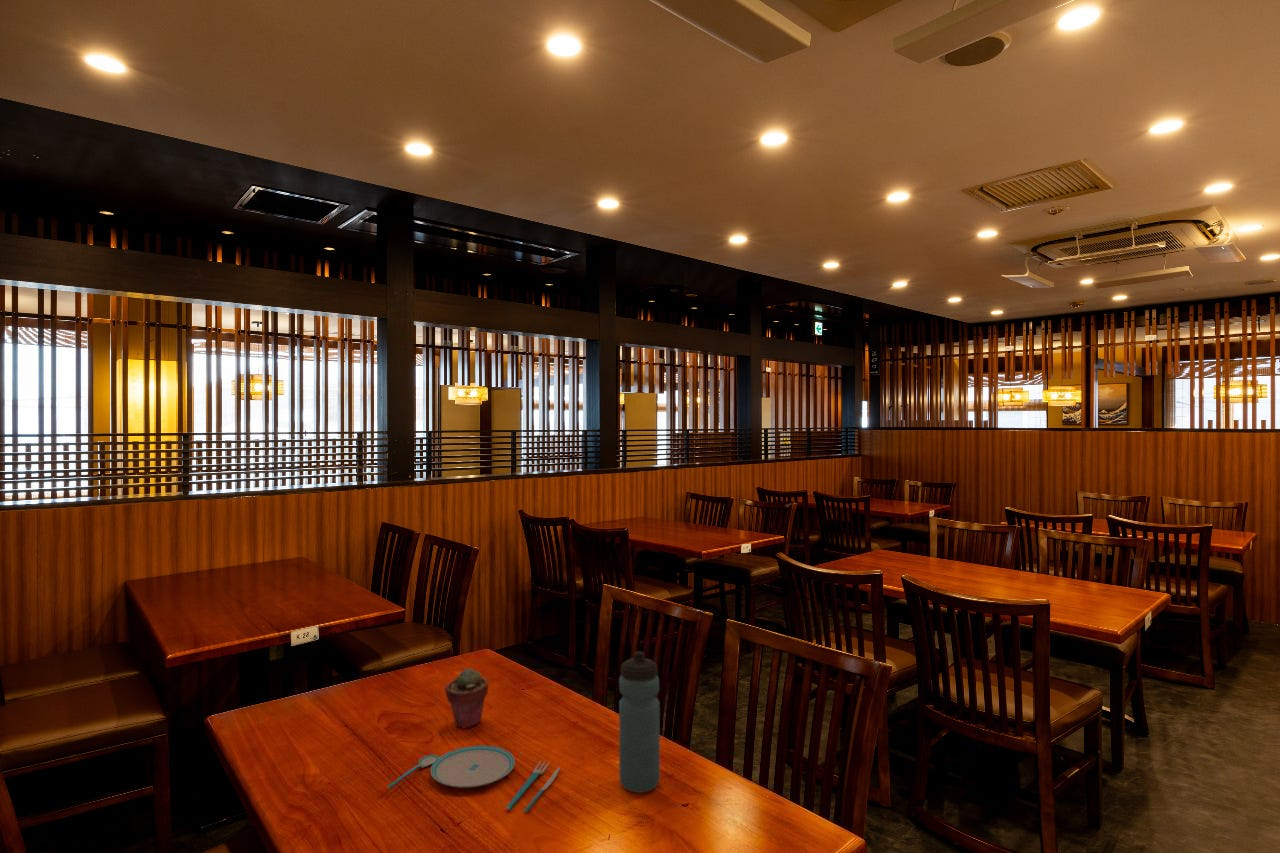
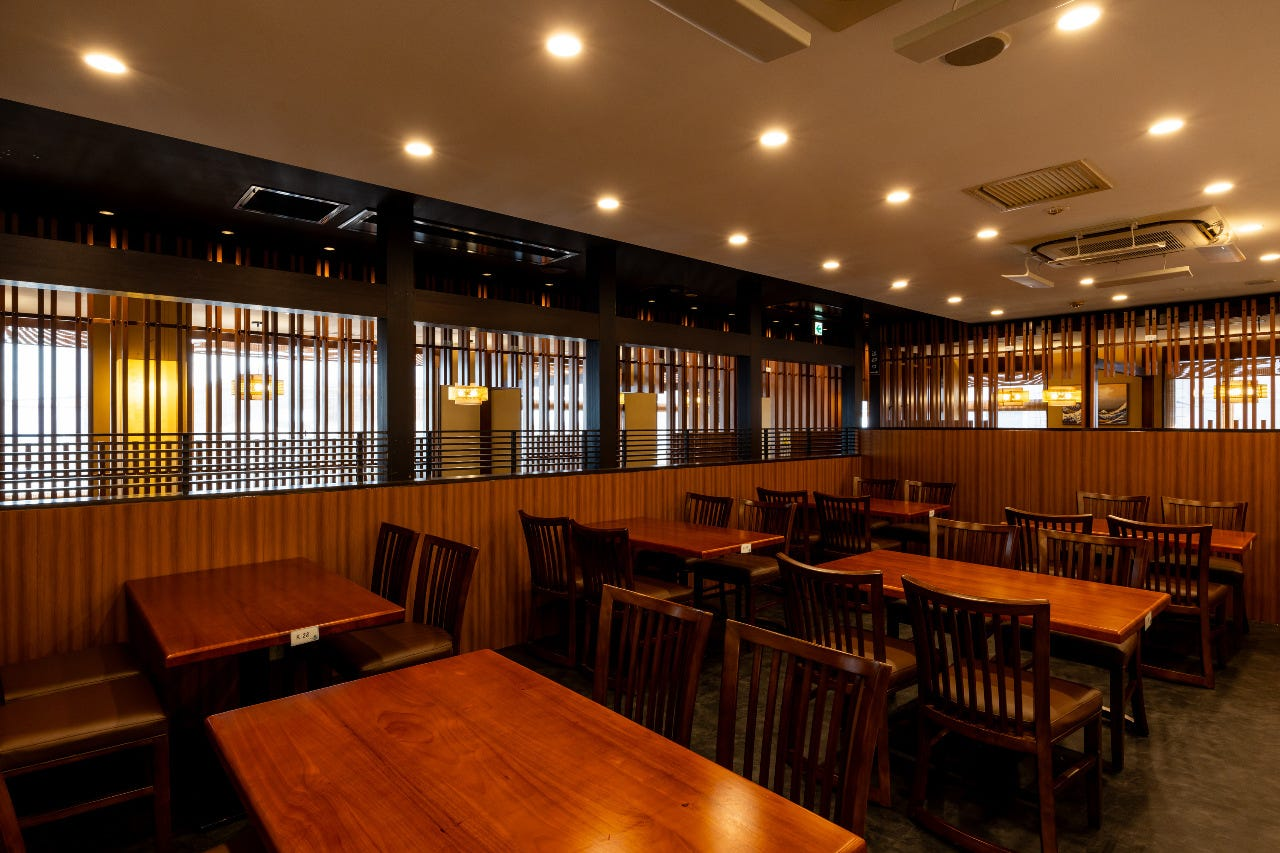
- potted succulent (467, 695)
- water bottle (639, 718)
- plate (477, 773)
